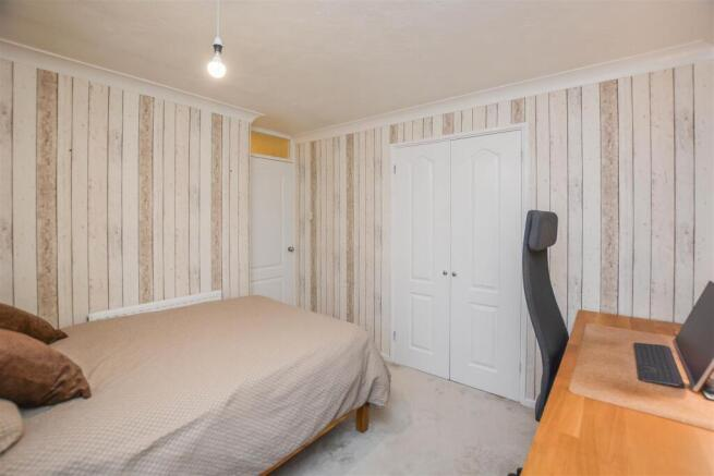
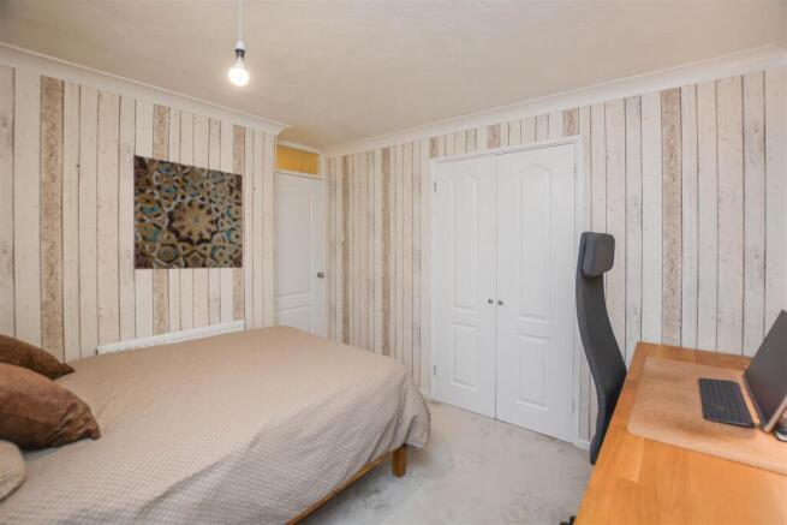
+ wall art (193, 217)
